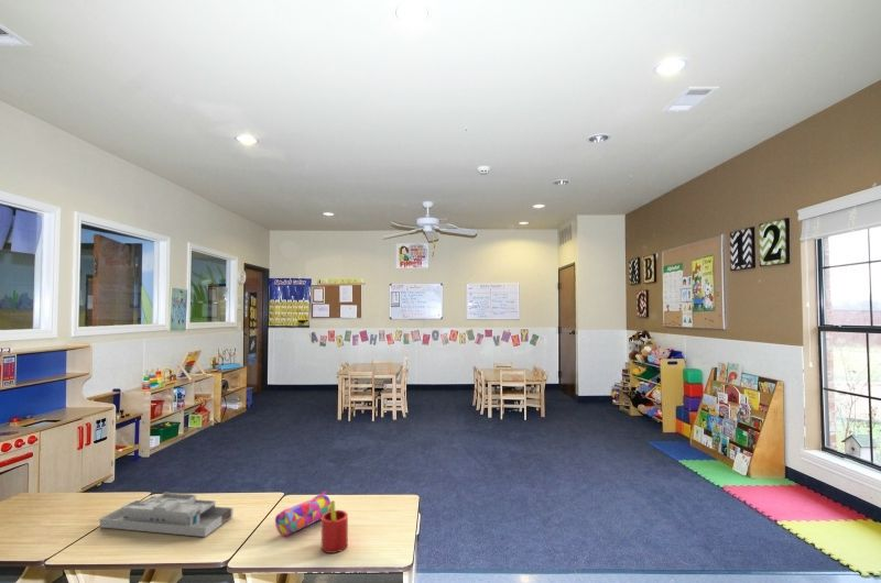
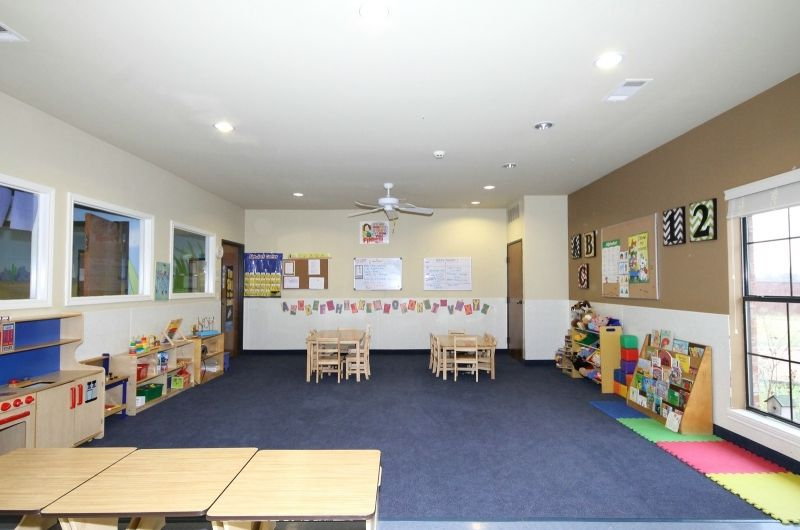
- pencil case (304, 513)
- desk organizer (167, 510)
- straw (334, 521)
